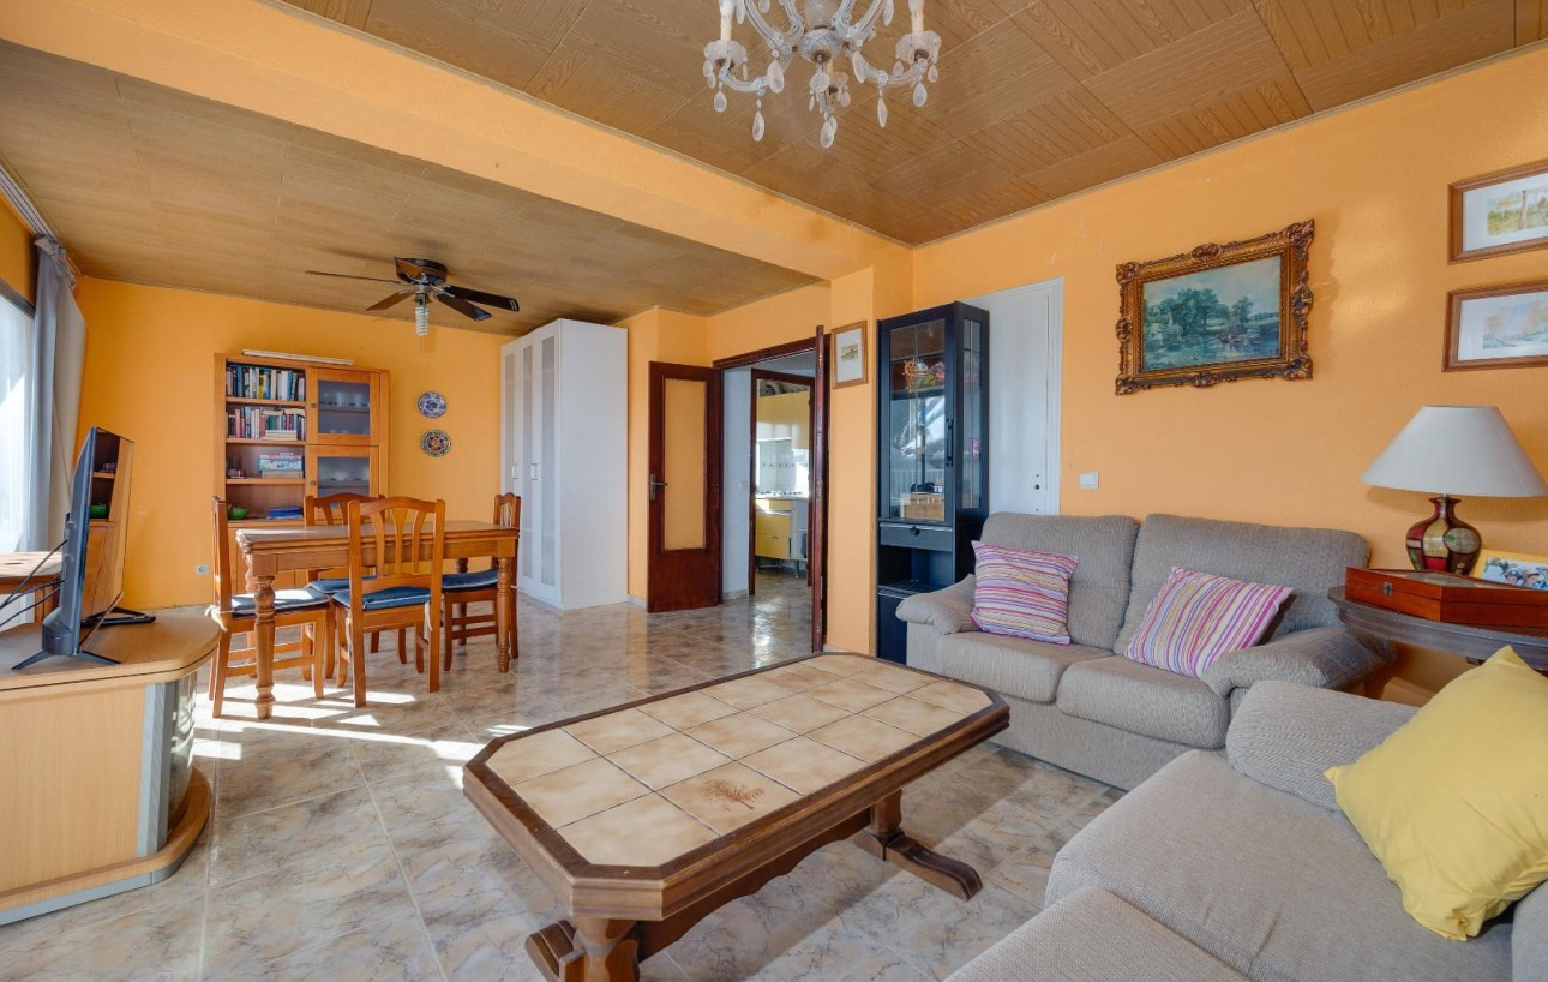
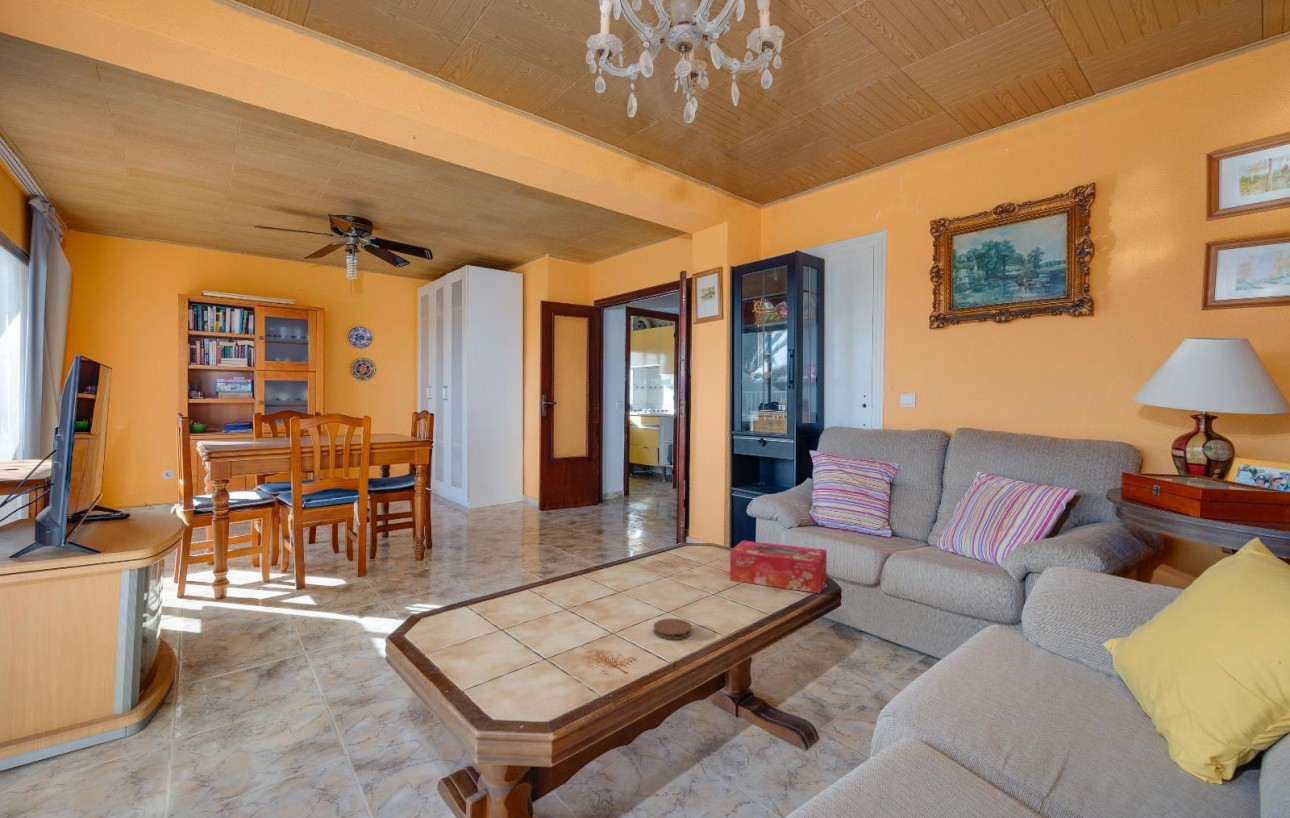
+ tissue box (778, 565)
+ coaster (672, 628)
